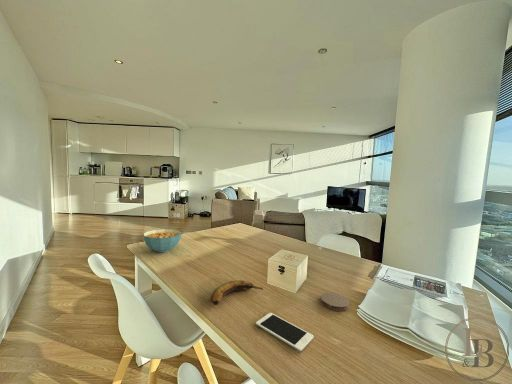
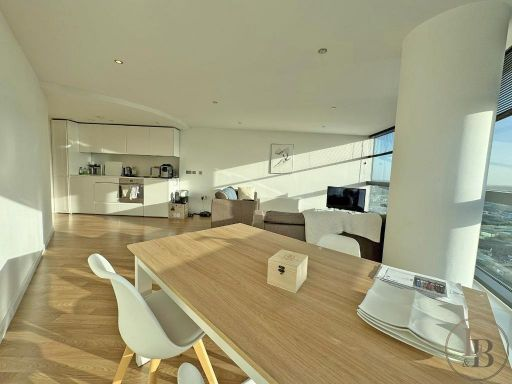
- banana (233, 290)
- coaster (334, 300)
- cereal bowl (162, 241)
- cell phone (283, 329)
